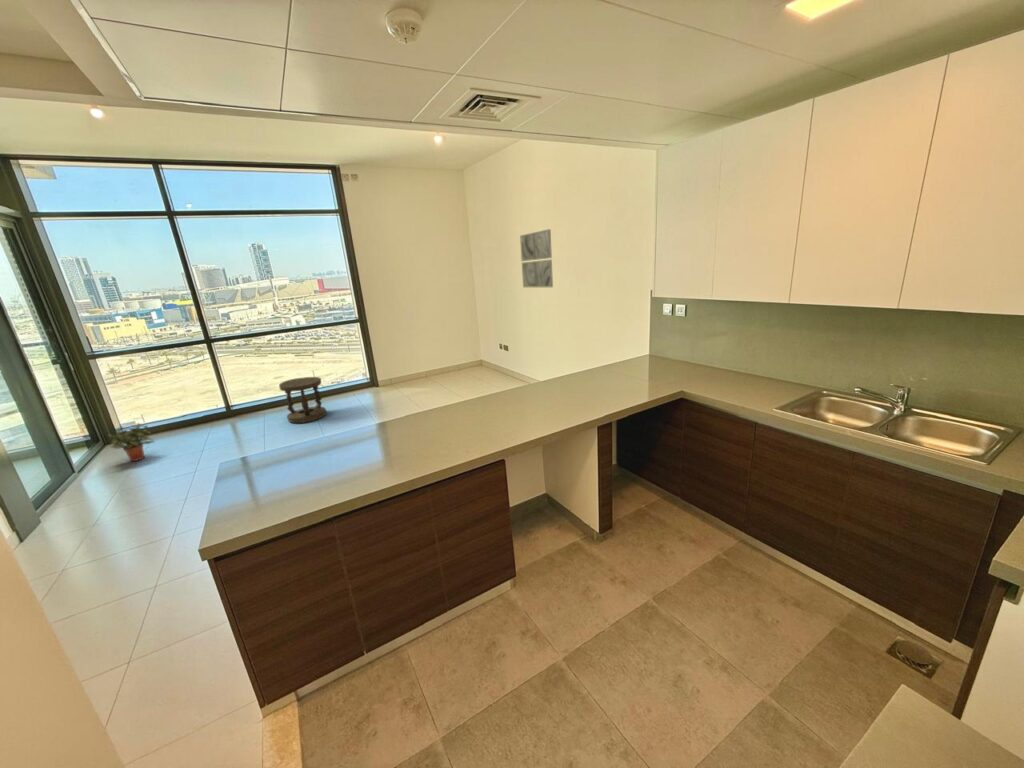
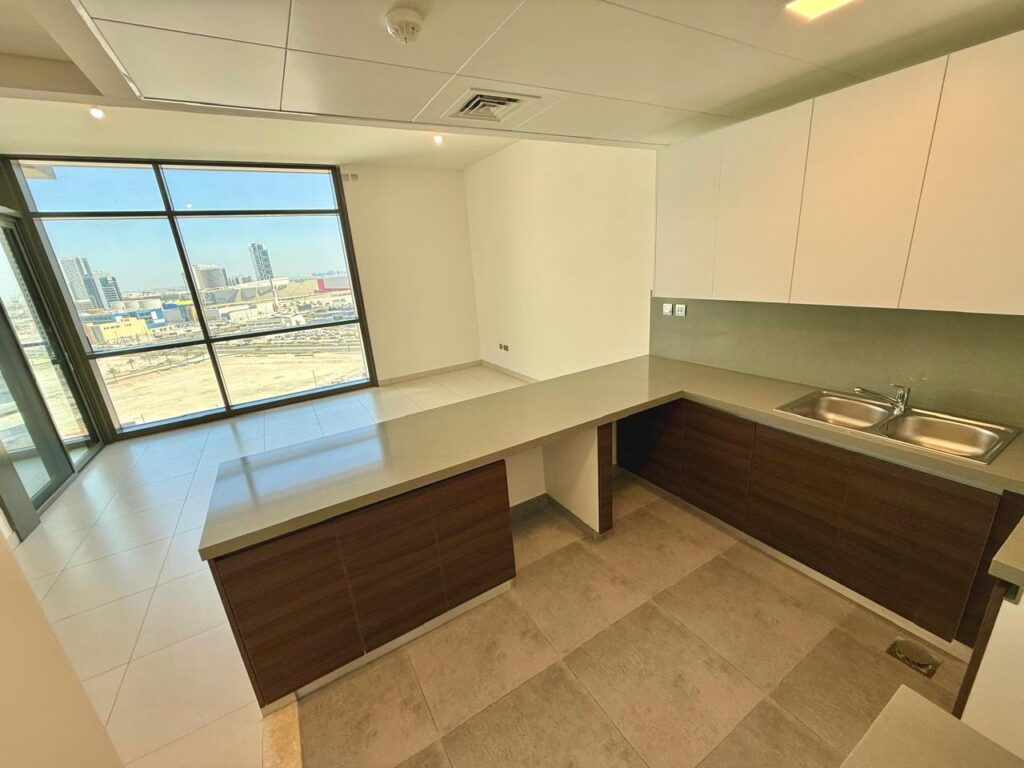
- wall art (535, 259)
- potted plant (131, 443)
- stool (304, 399)
